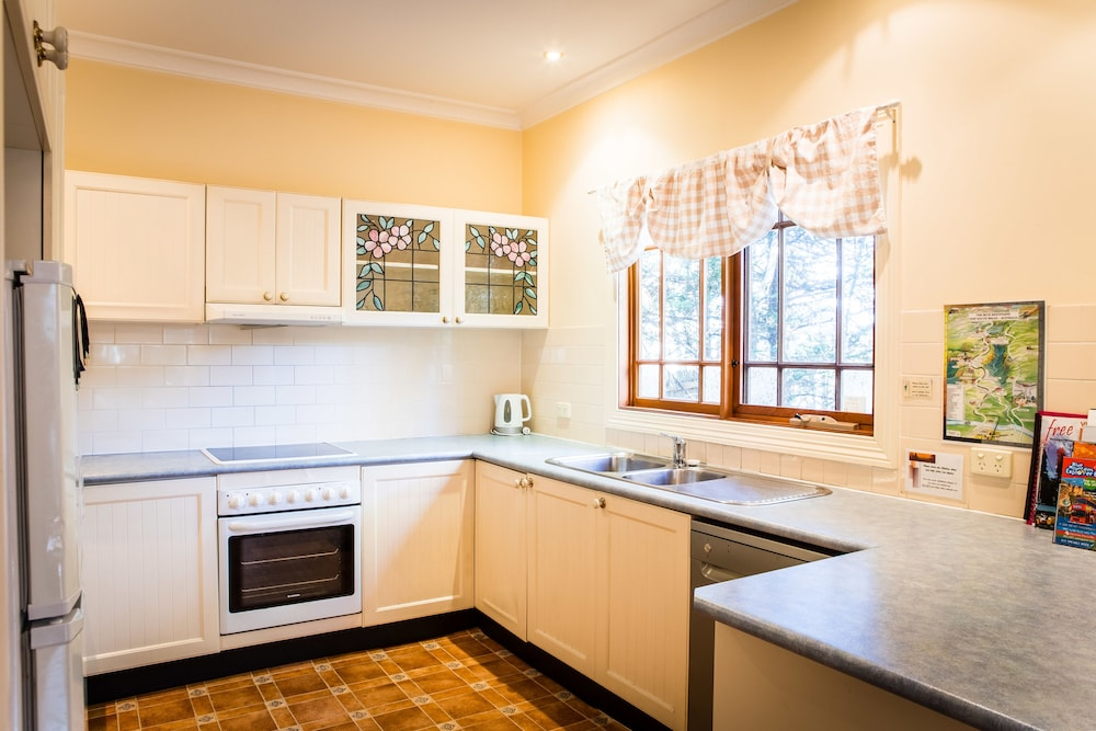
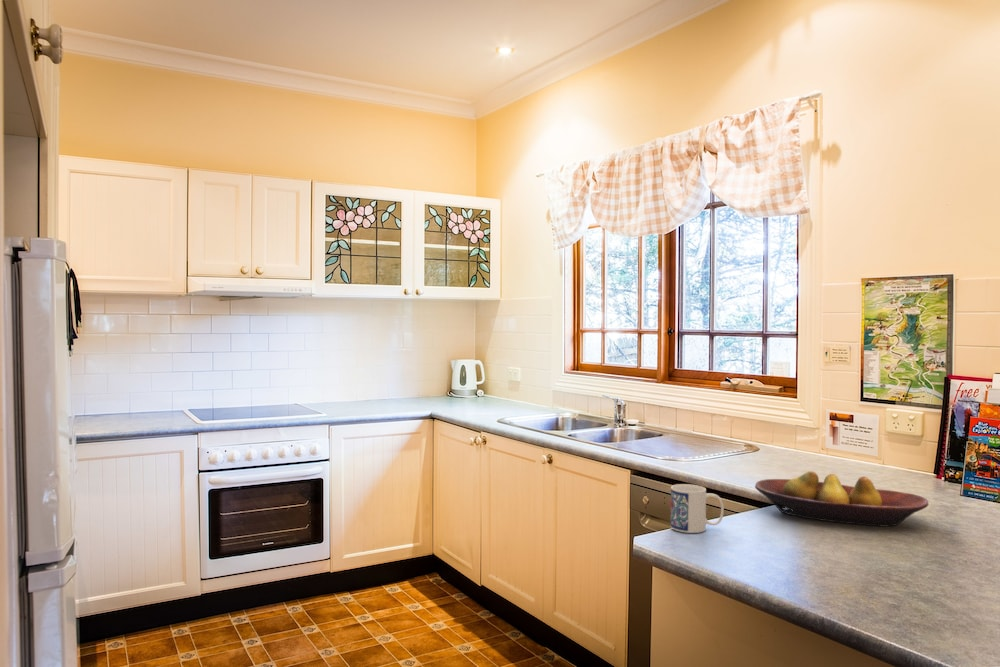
+ fruit bowl (837, 494)
+ mug (696, 508)
